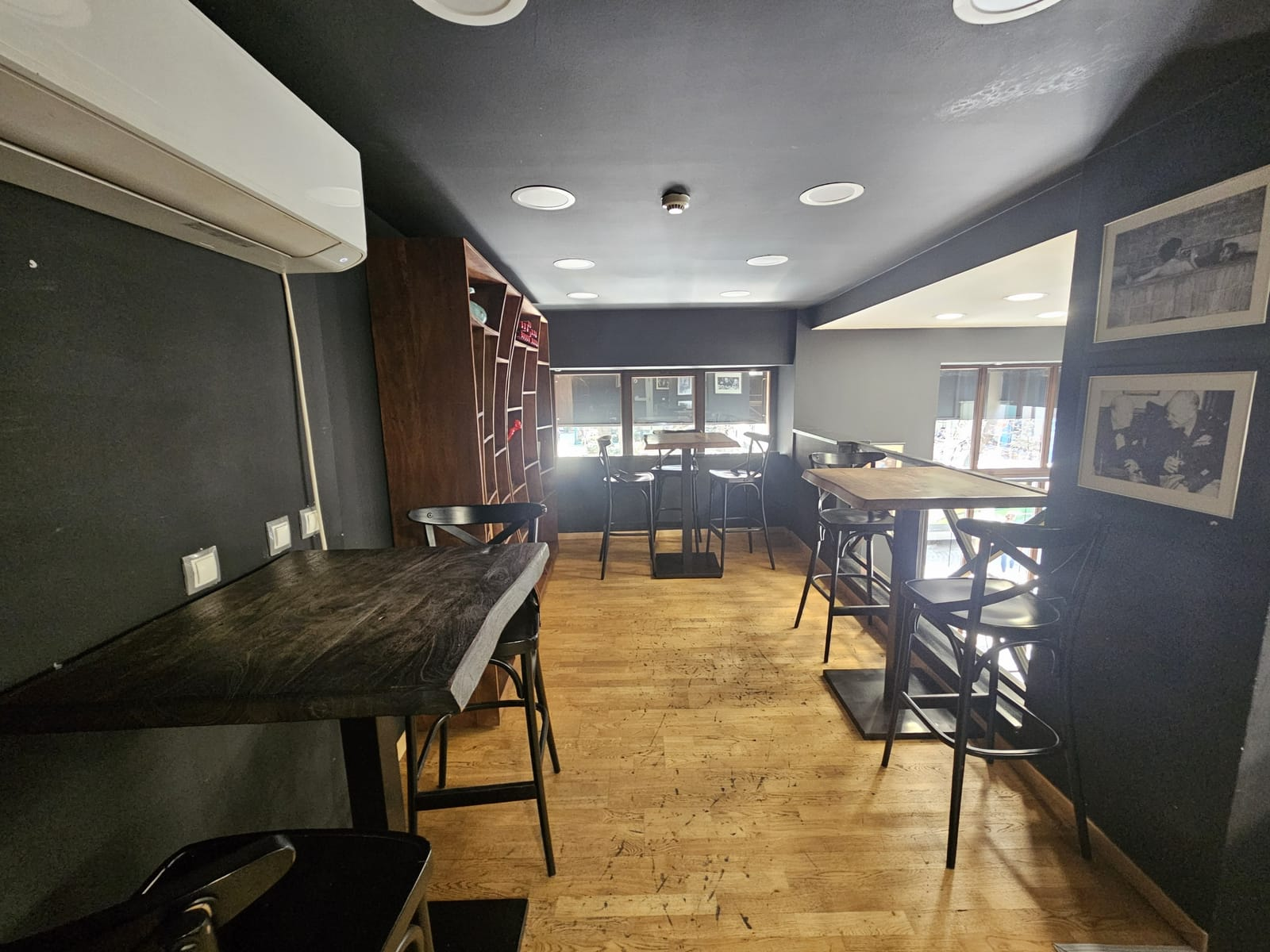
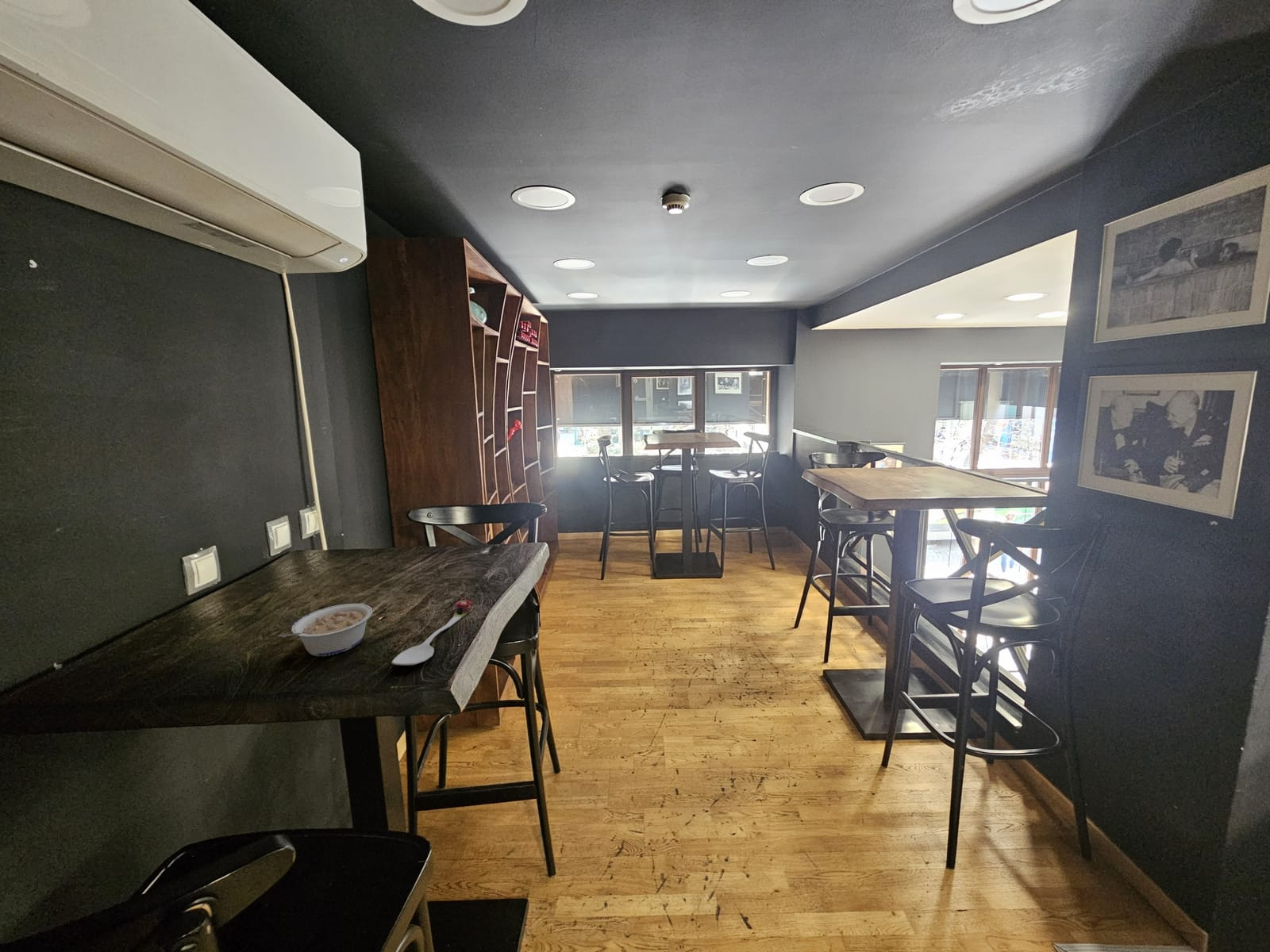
+ spoon (437, 631)
+ legume (333, 630)
